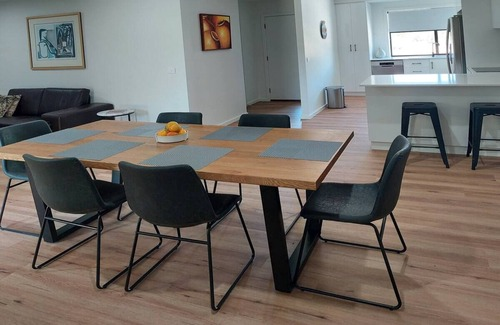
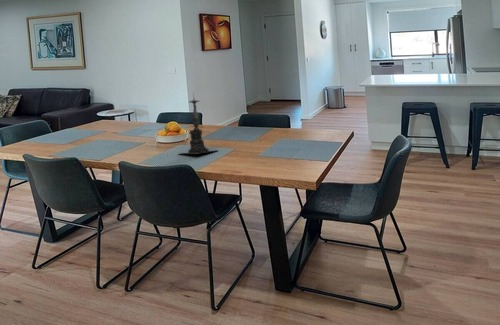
+ candle holder (195, 122)
